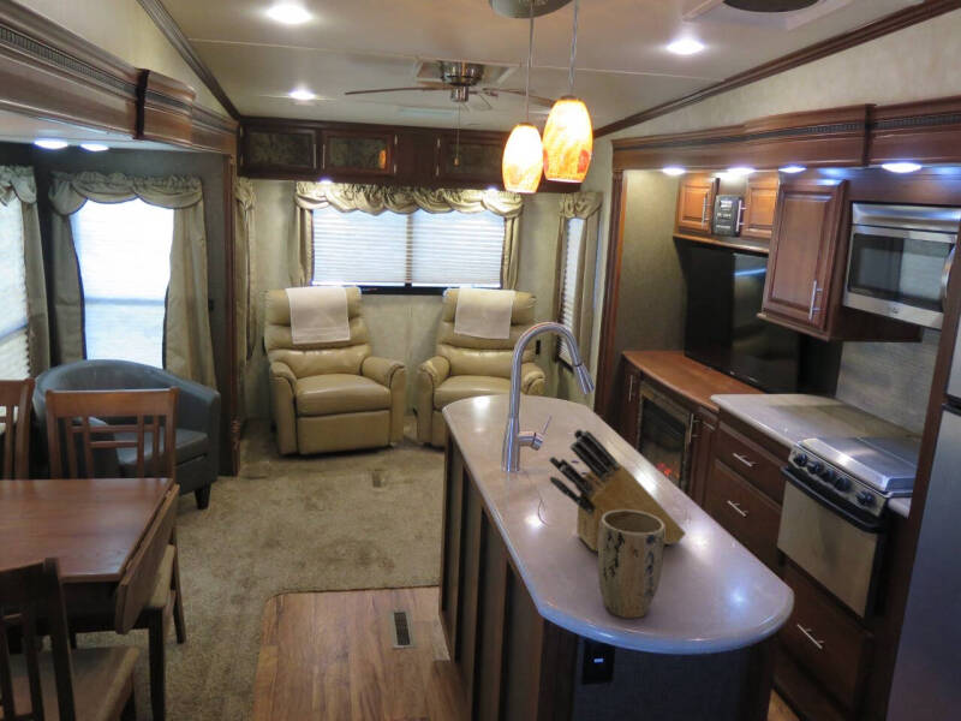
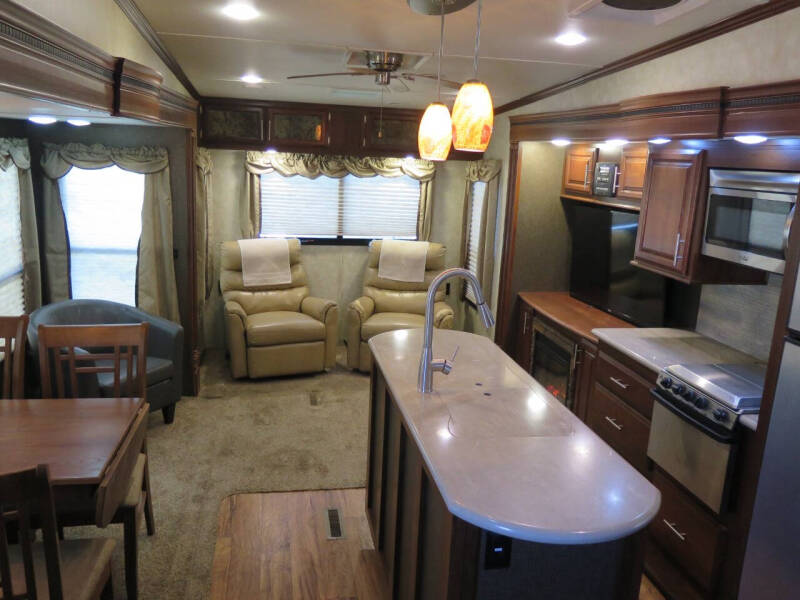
- knife block (617, 483)
- plant pot (628, 564)
